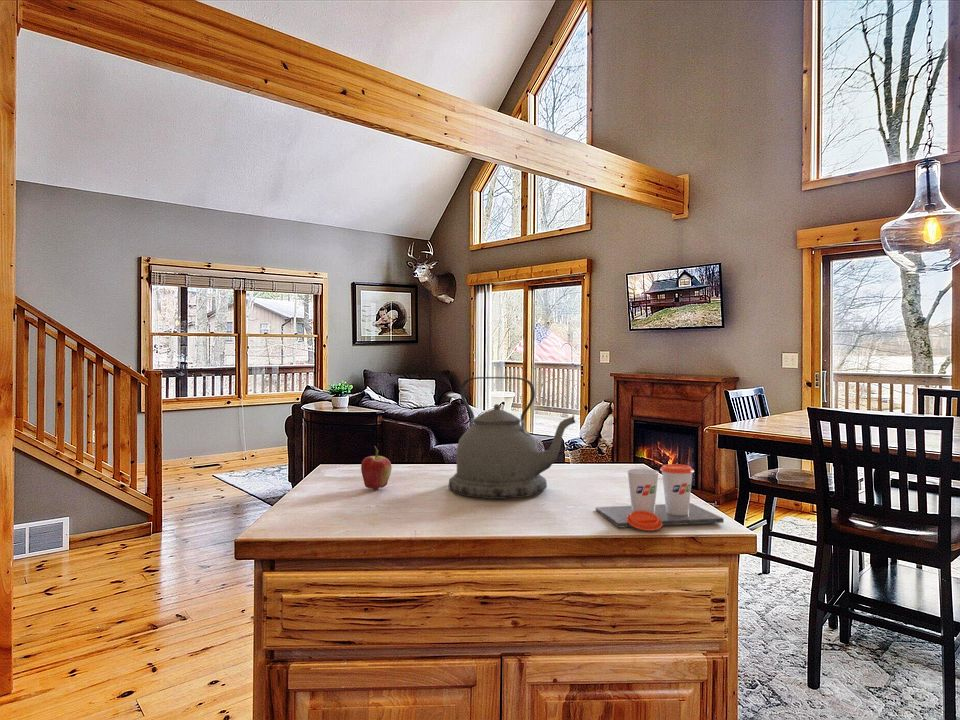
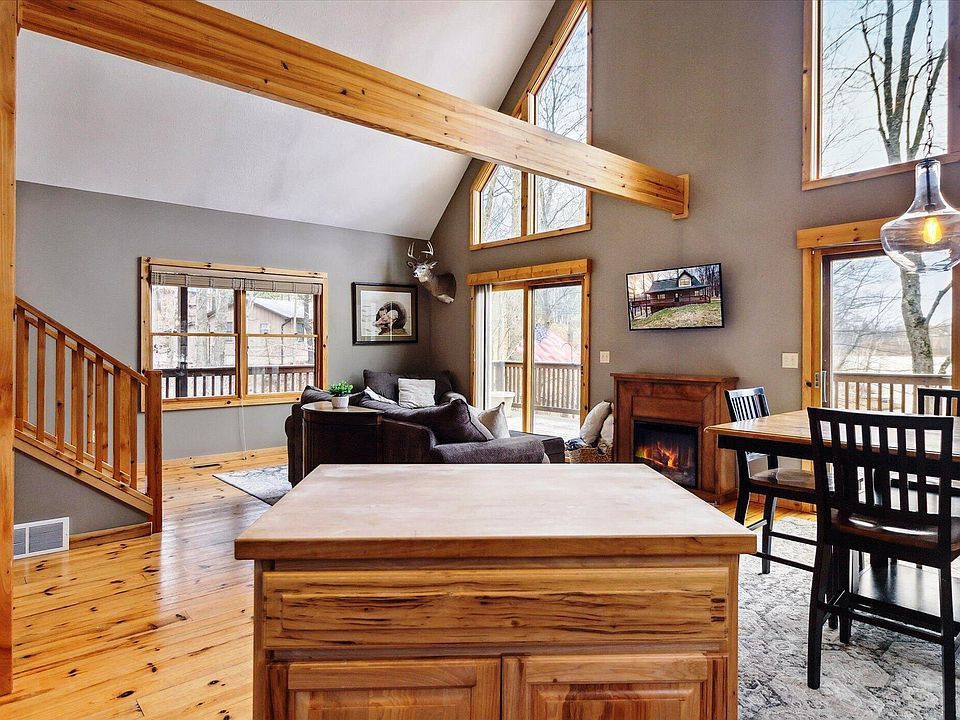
- fruit (376, 465)
- kettle (504, 432)
- cup (656, 491)
